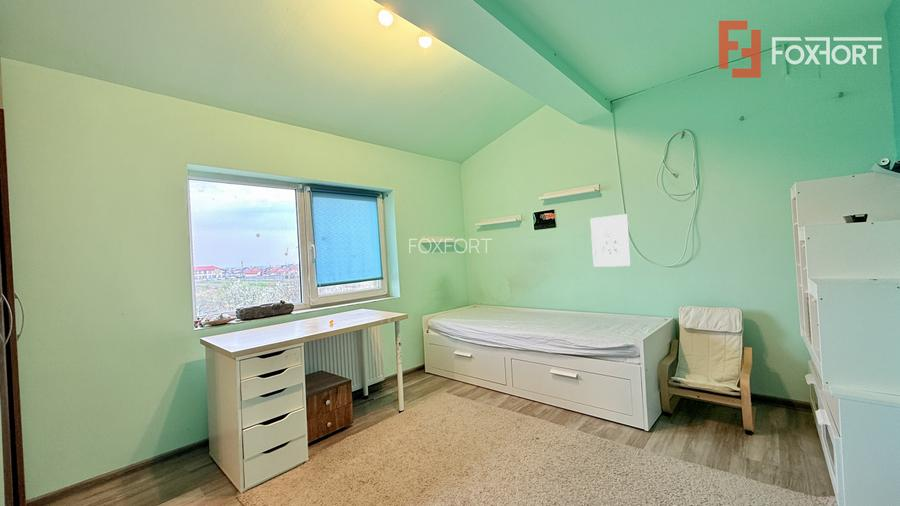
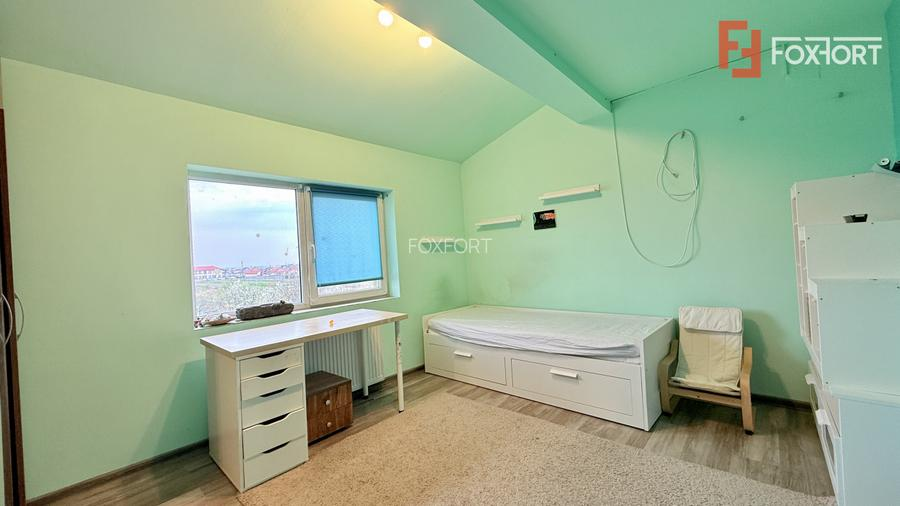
- wall art (609, 241)
